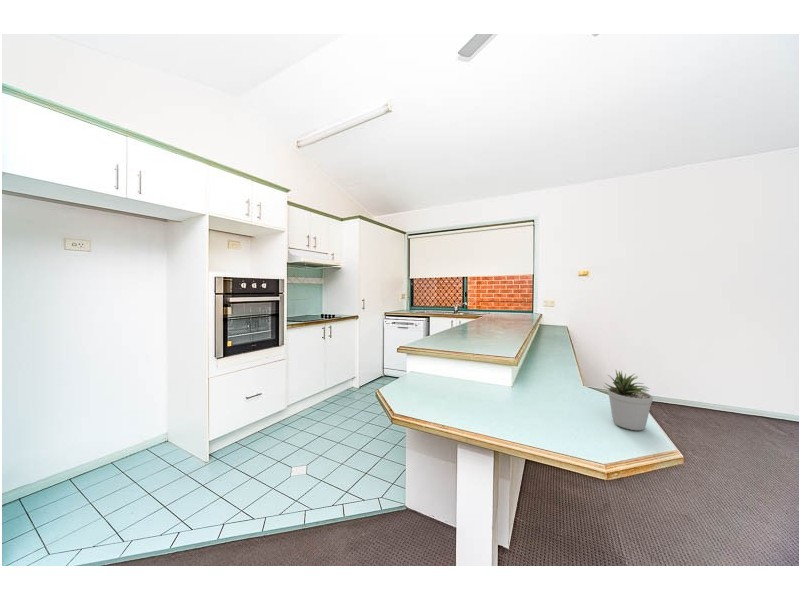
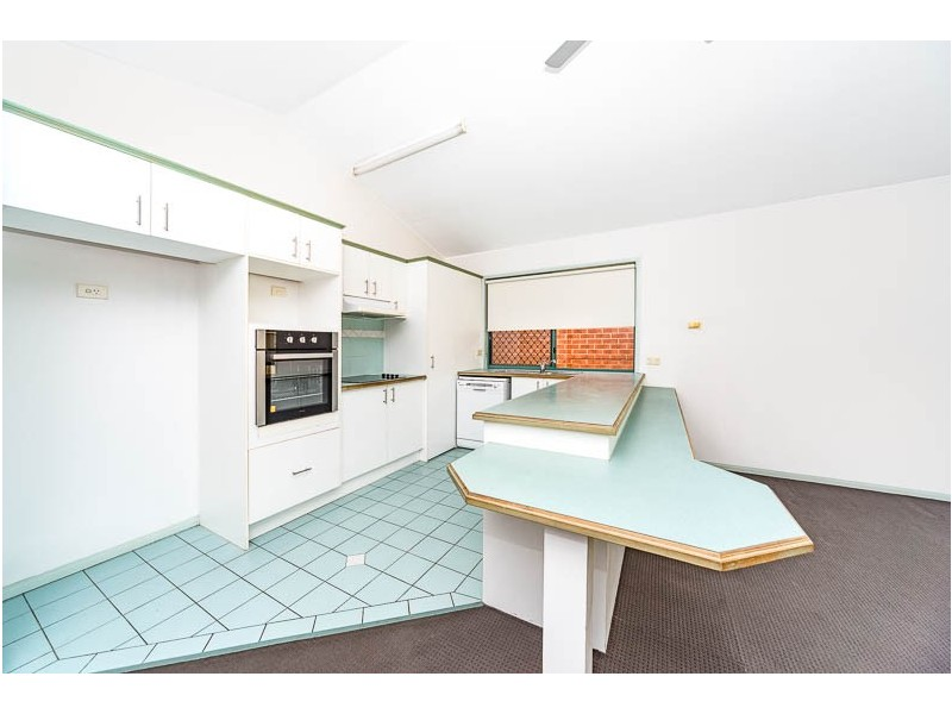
- potted plant (627, 396)
